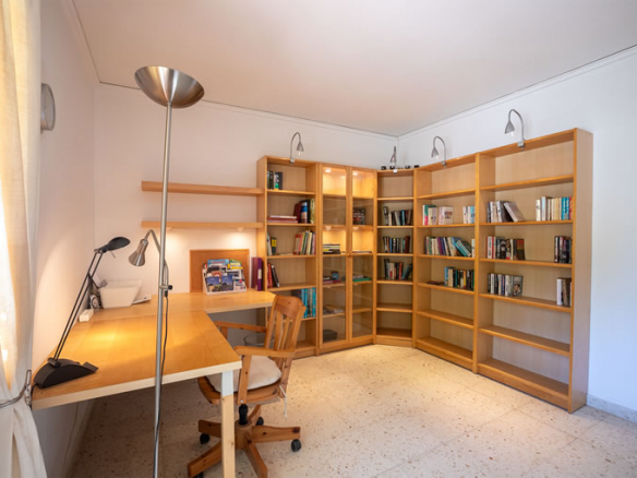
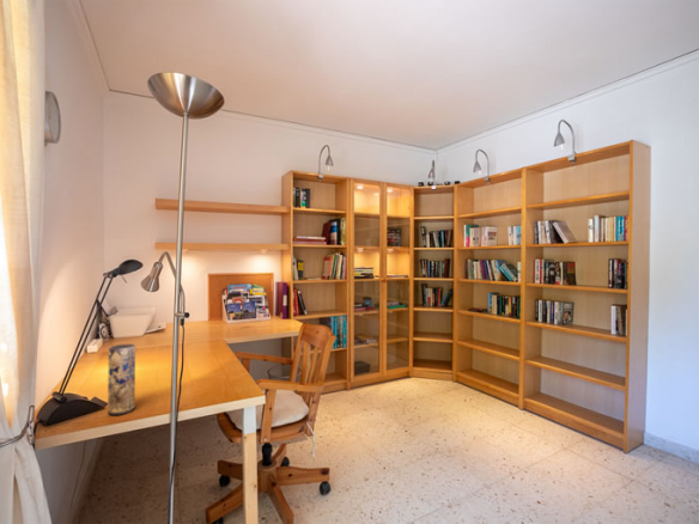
+ vase (121, 378)
